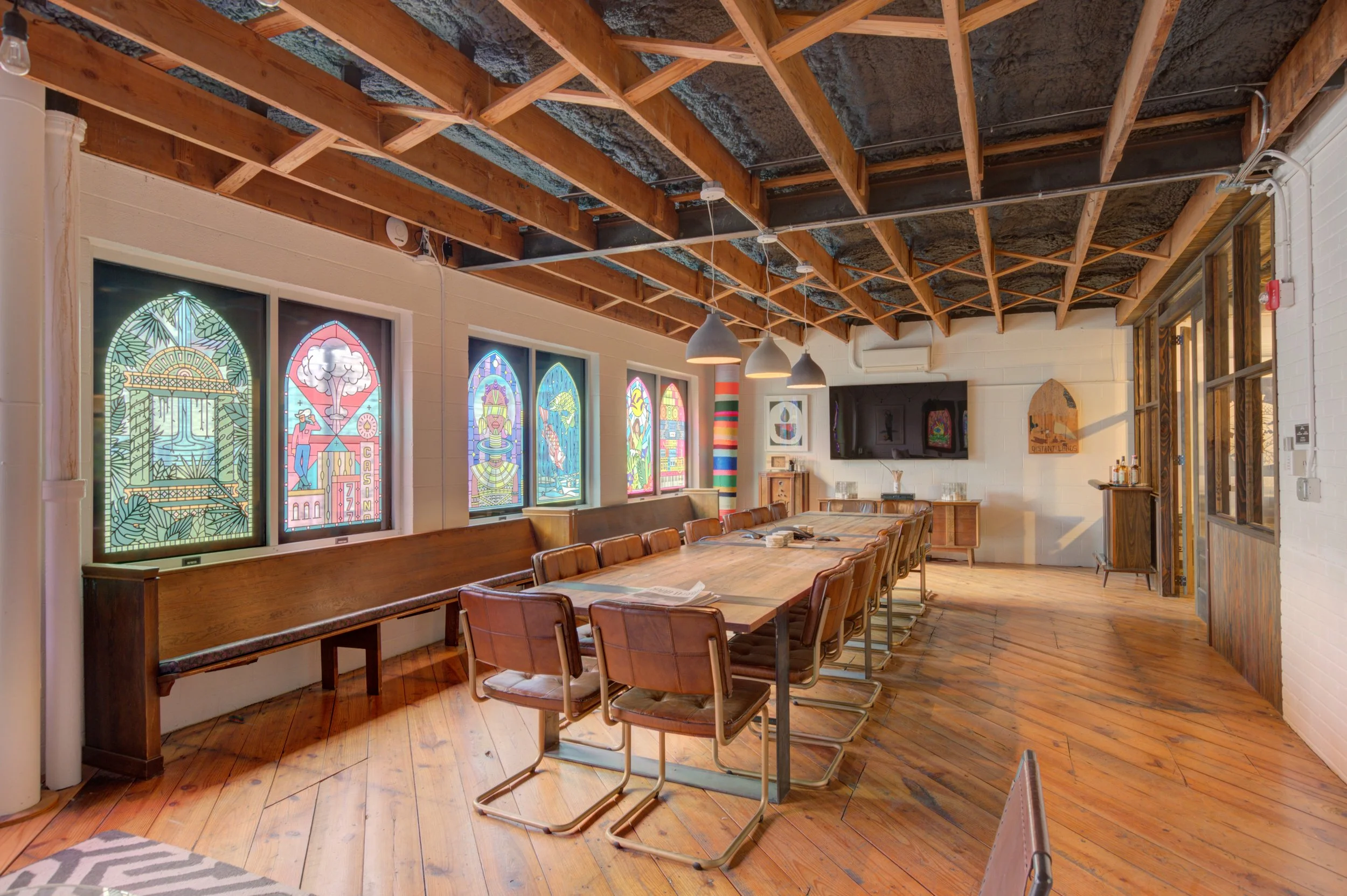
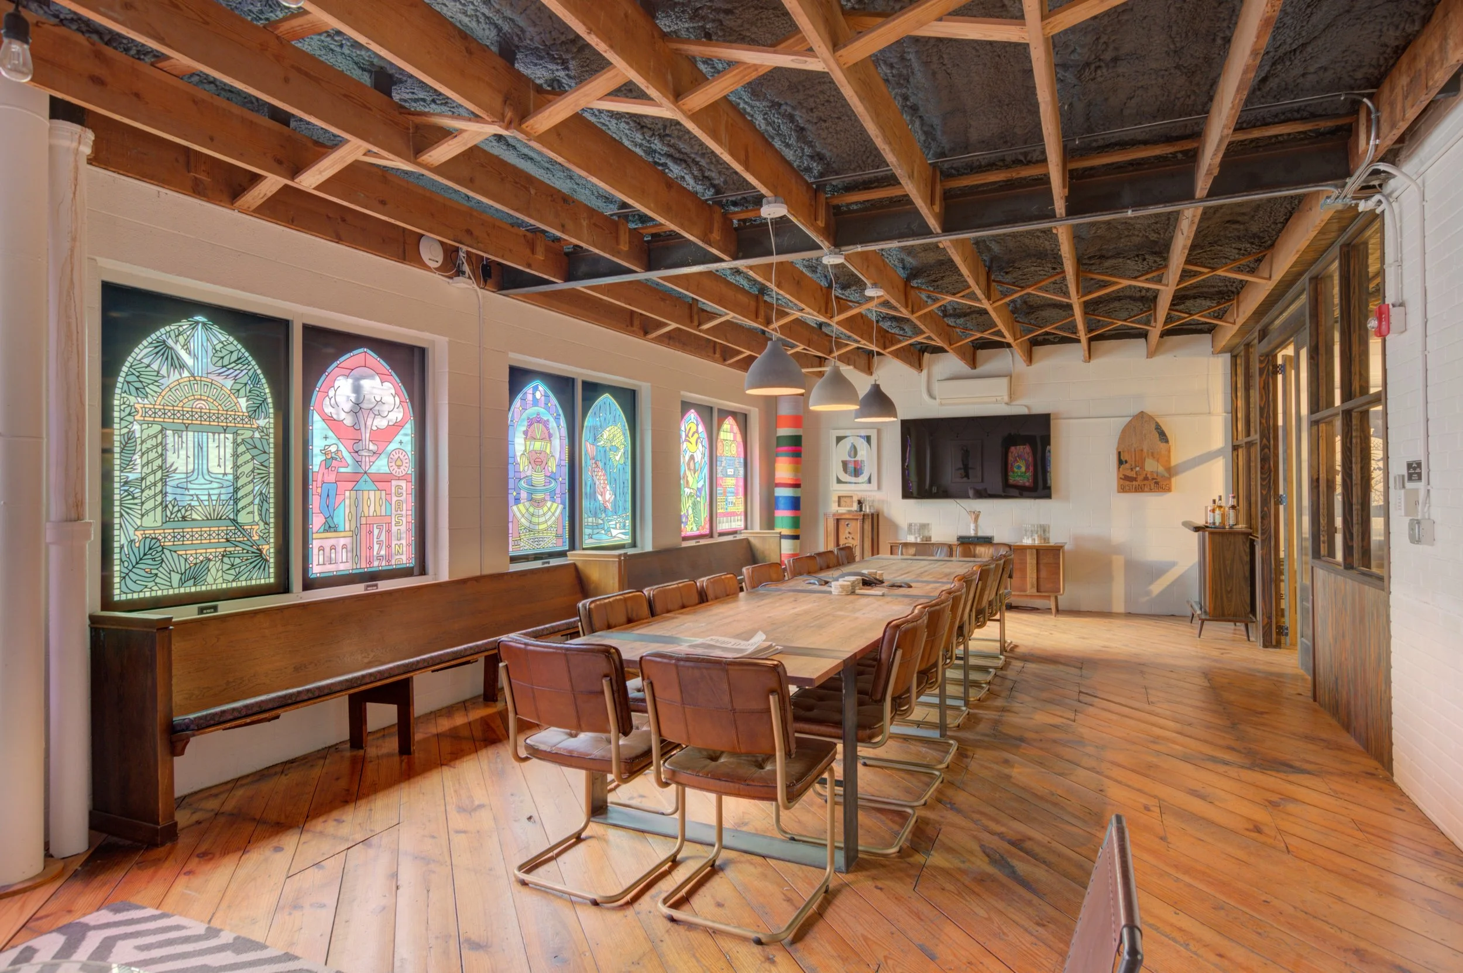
- toy train (239, 719)
